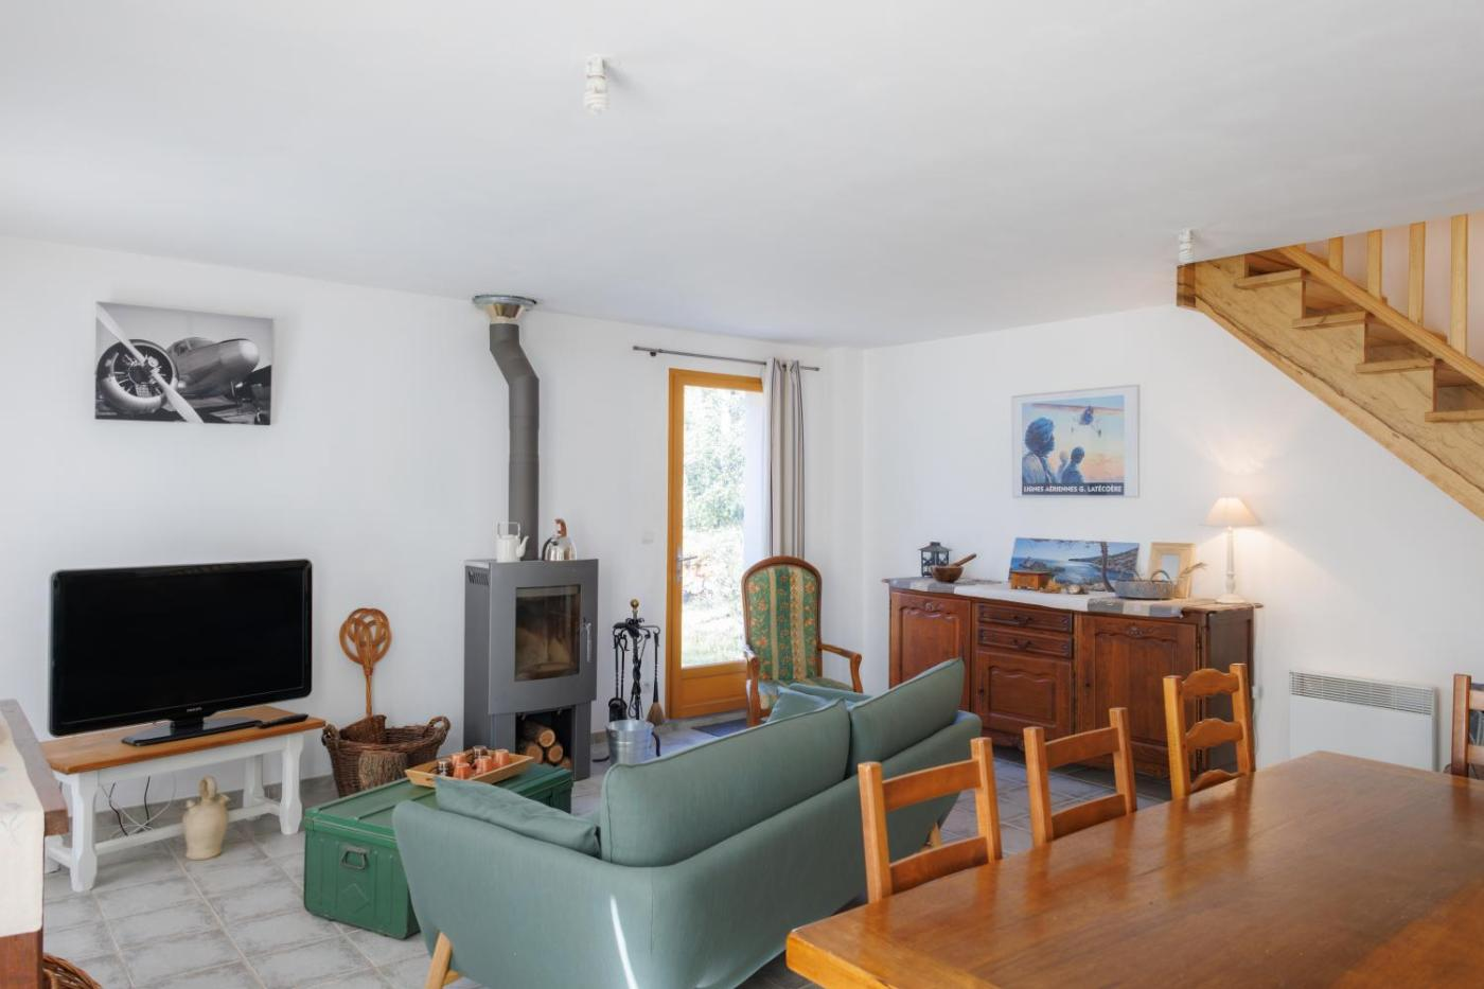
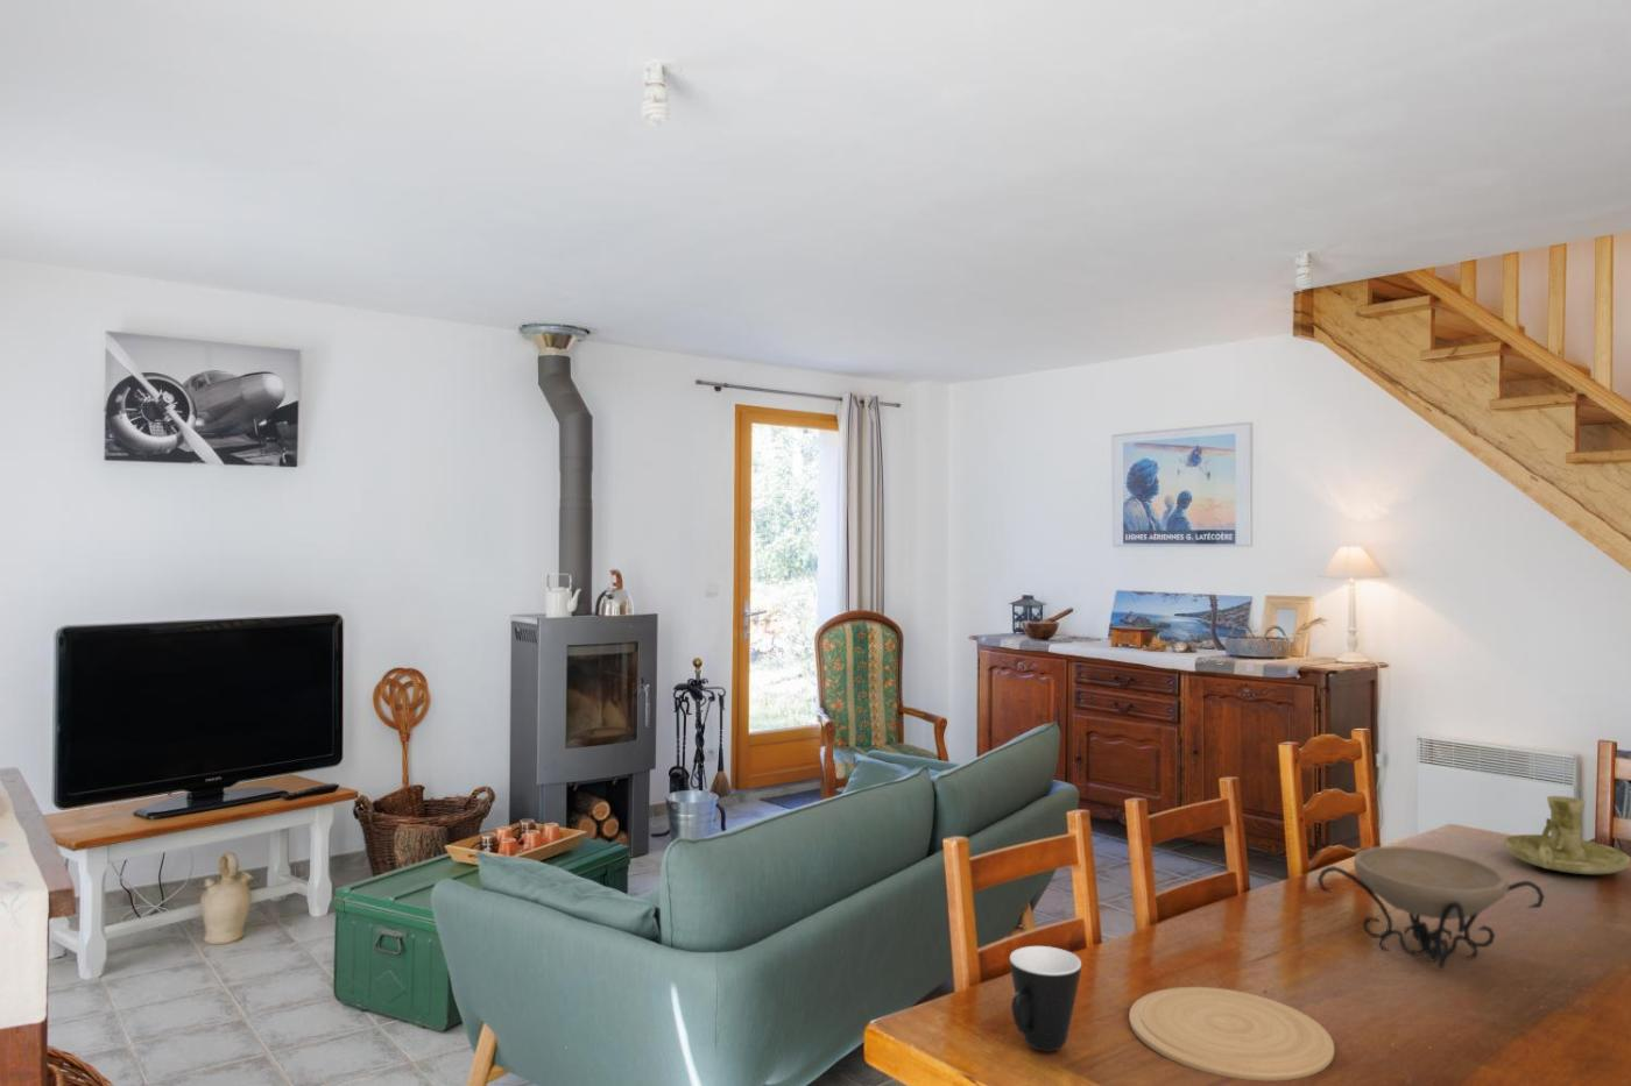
+ plate (1228, 1028)
+ candle holder (1561, 835)
+ mug (1039, 1005)
+ decorative bowl (1427, 911)
